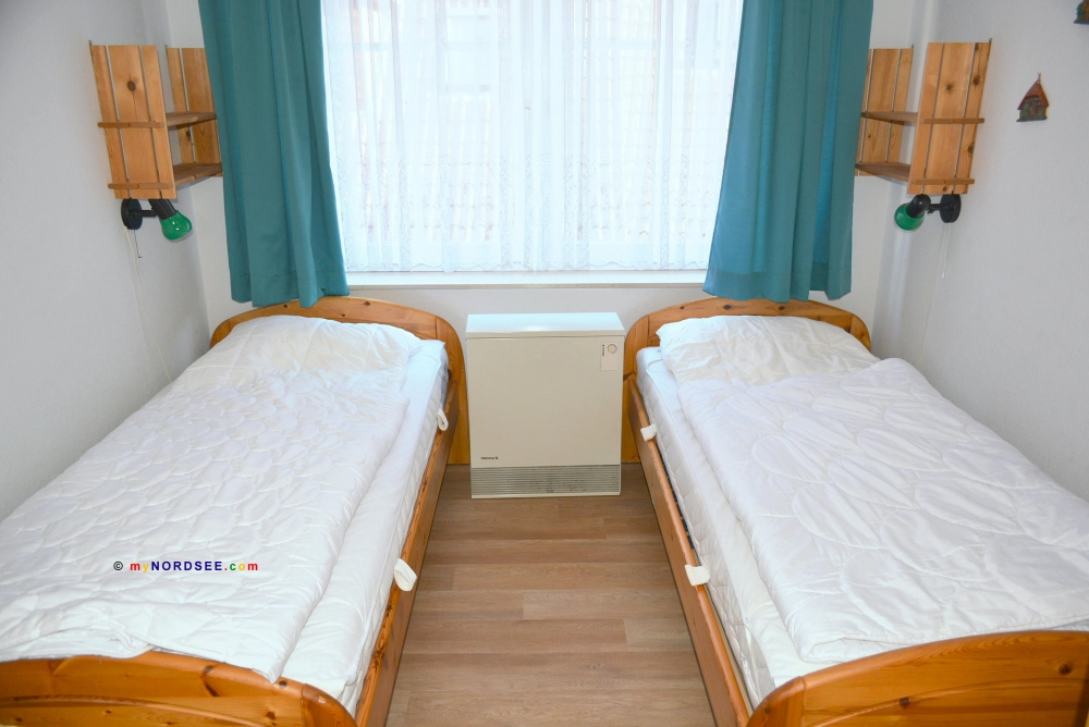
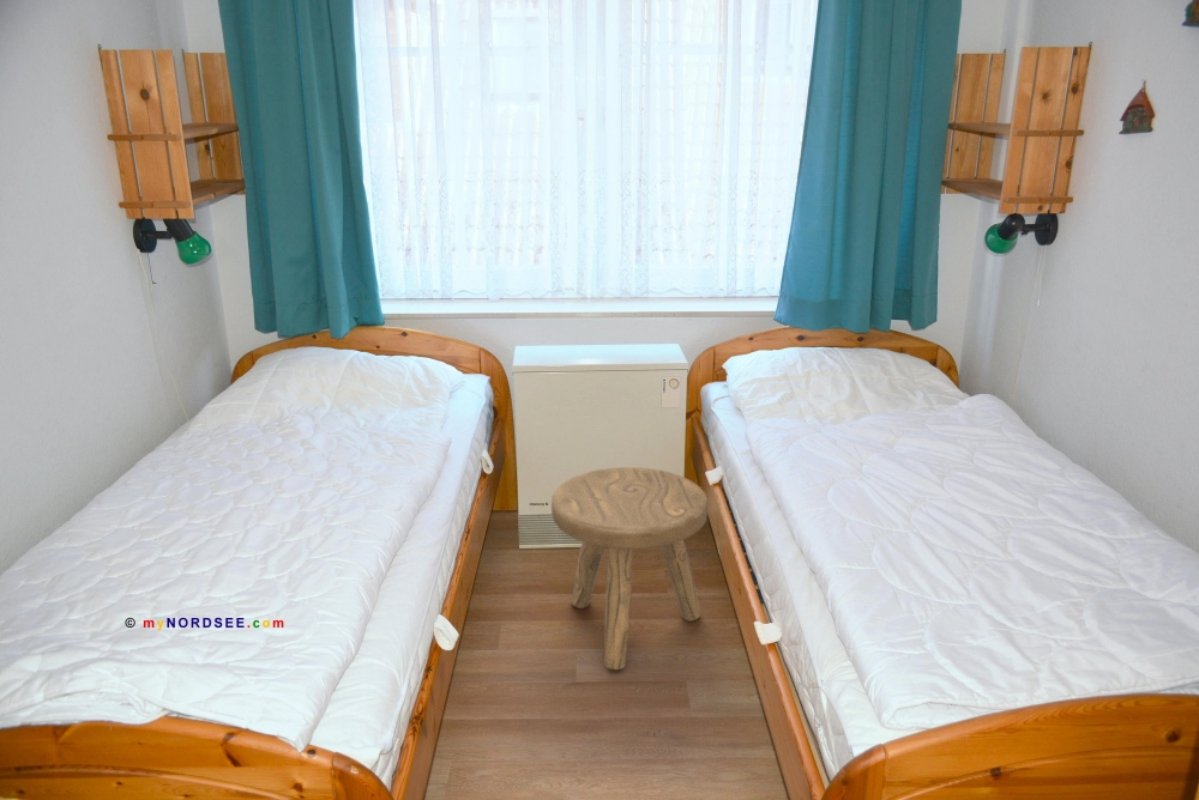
+ stool (629, 563)
